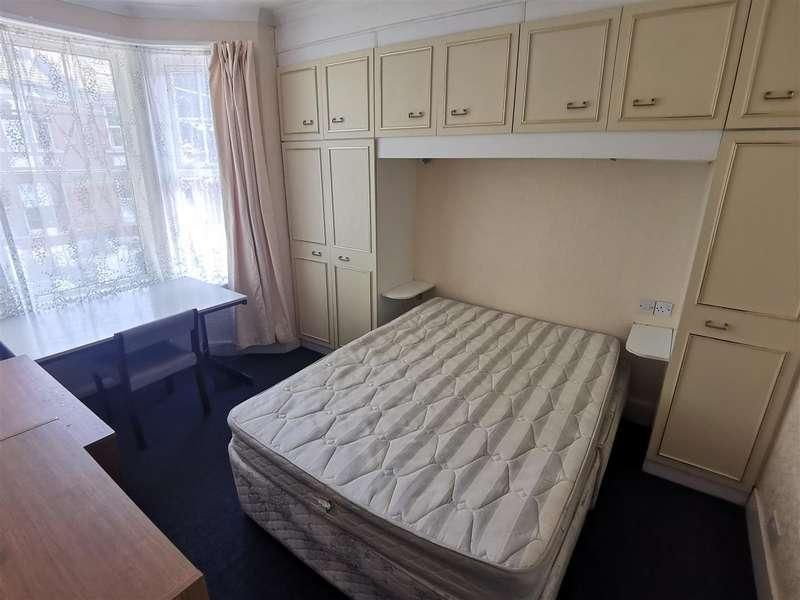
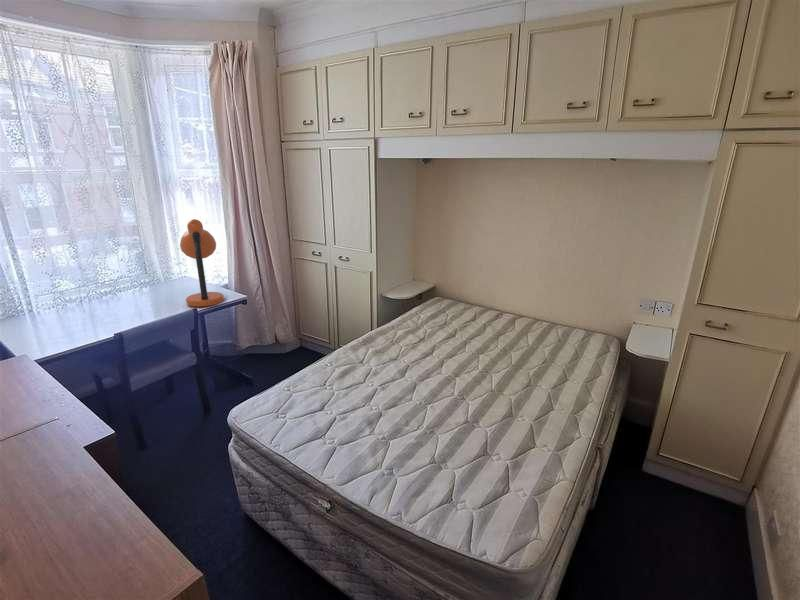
+ desk lamp (199, 259)
